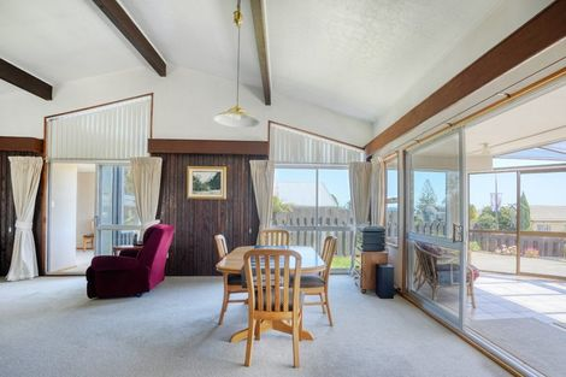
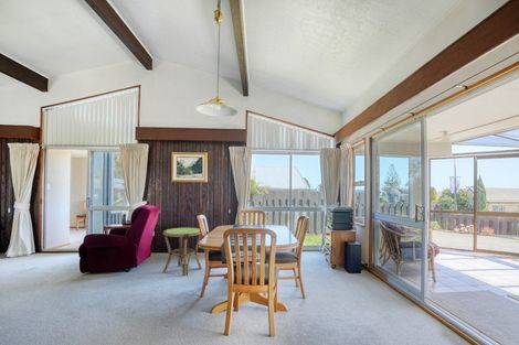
+ side table (182, 250)
